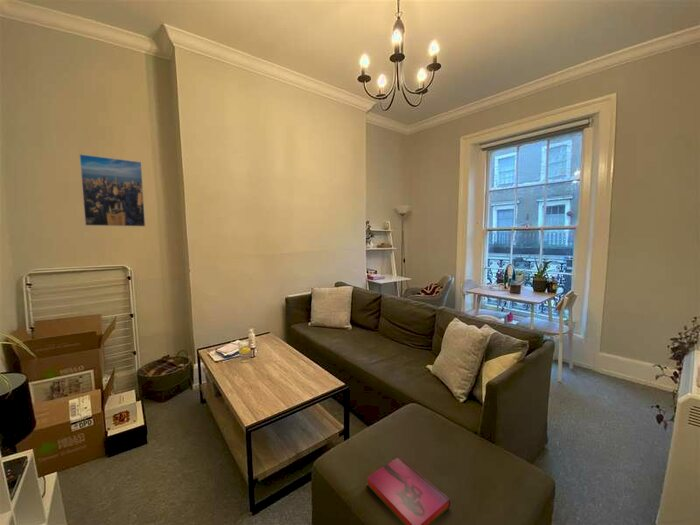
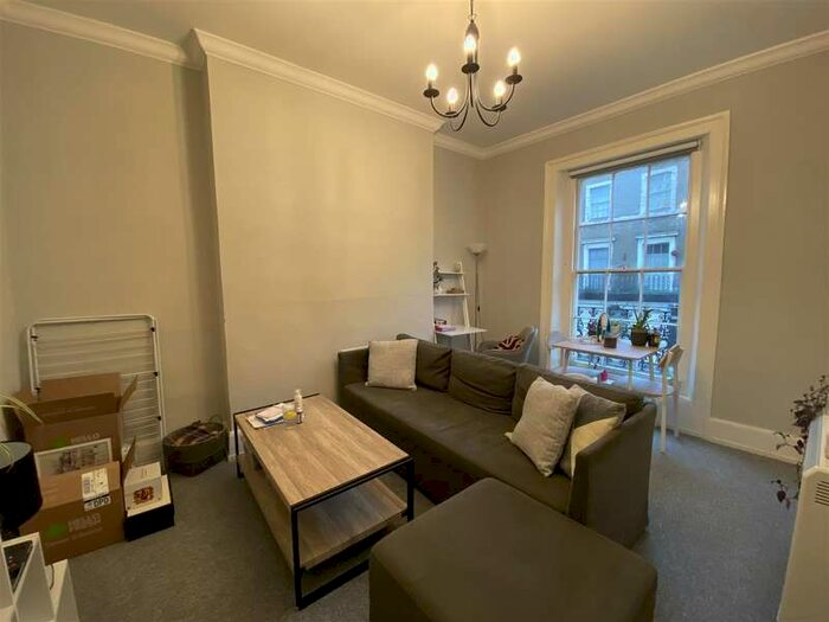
- hardback book (406, 491)
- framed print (114, 192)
